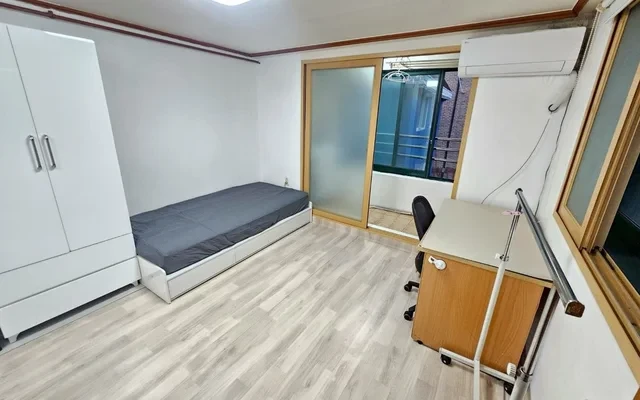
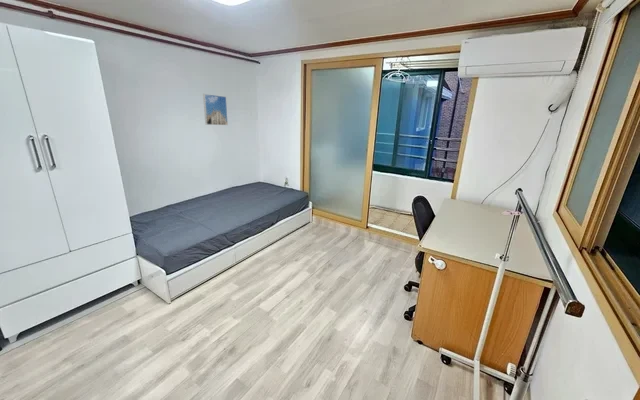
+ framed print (216, 110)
